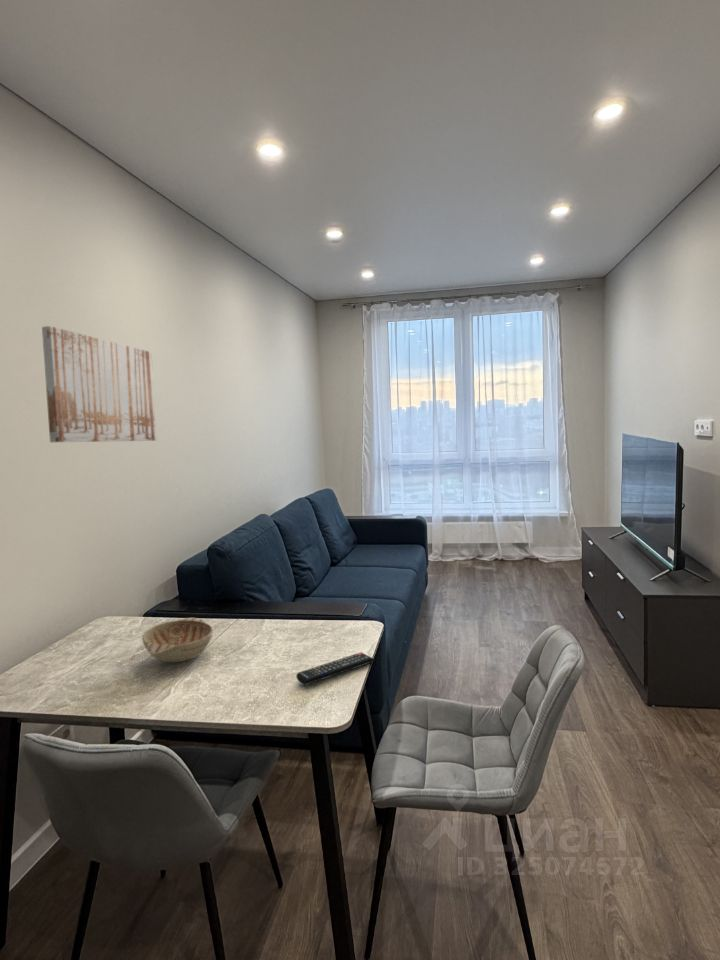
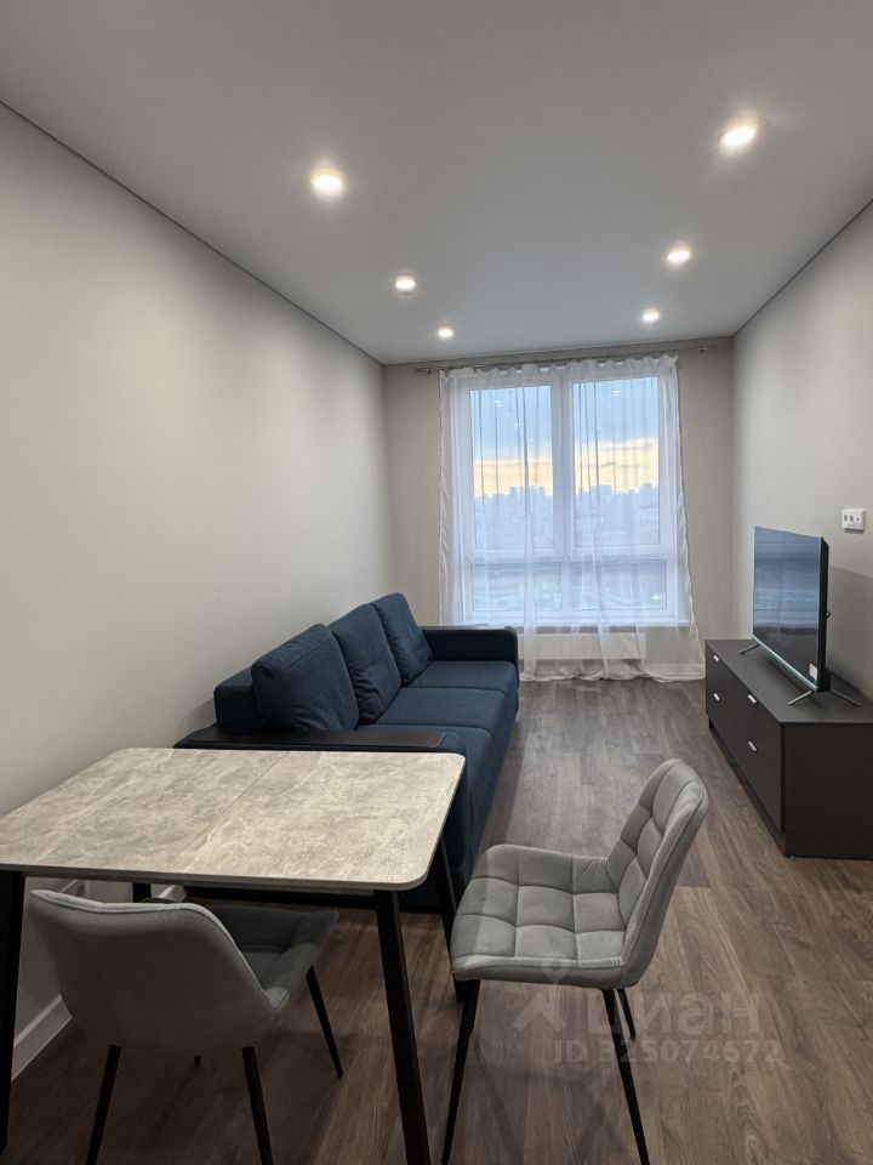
- decorative bowl (178, 644)
- remote control (336, 668)
- wall art (107, 391)
